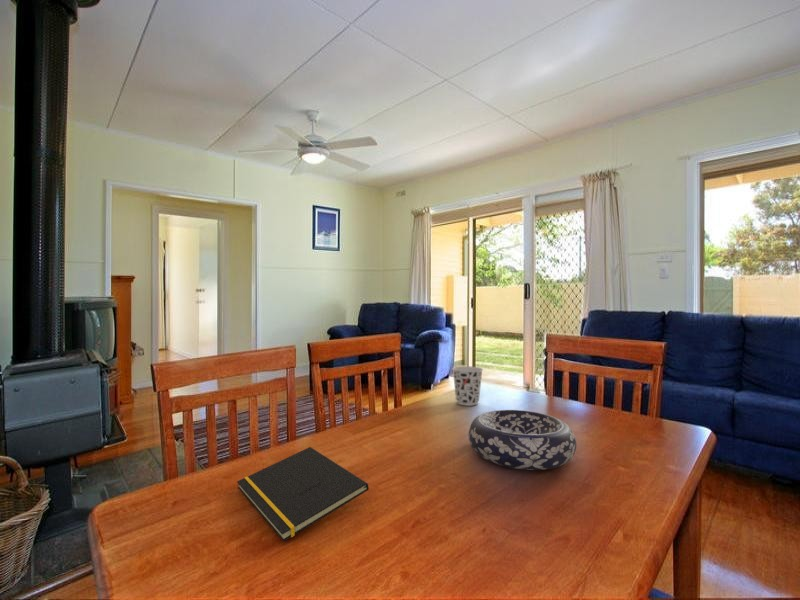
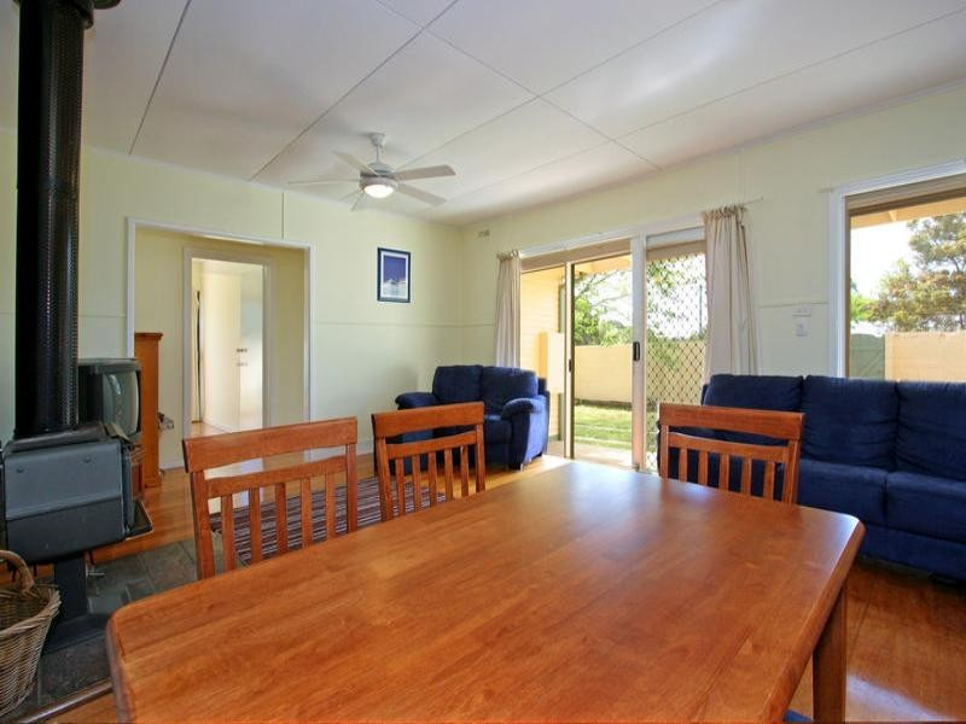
- decorative bowl (520, 437)
- notepad (299, 485)
- cup (467, 385)
